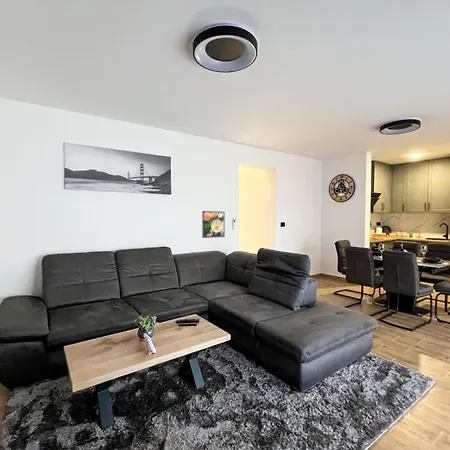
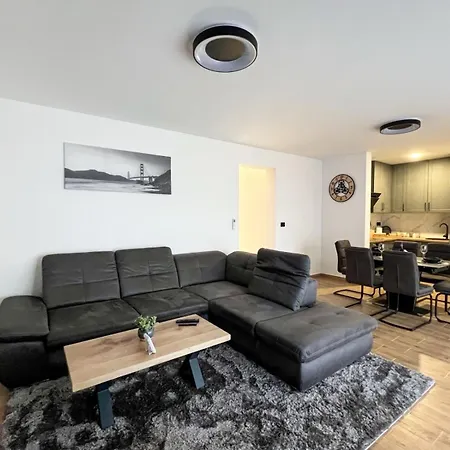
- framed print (213, 224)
